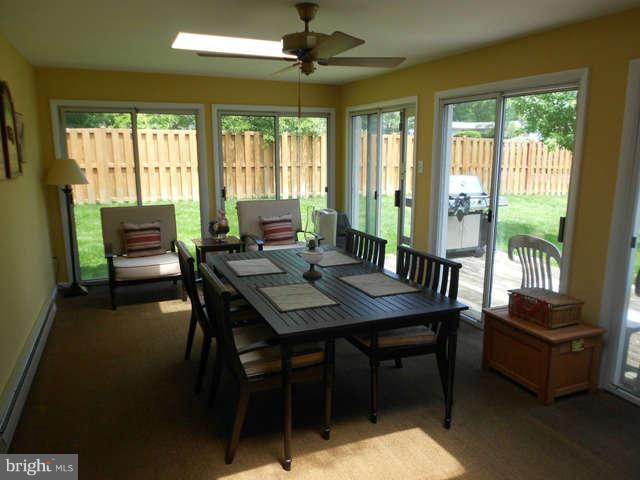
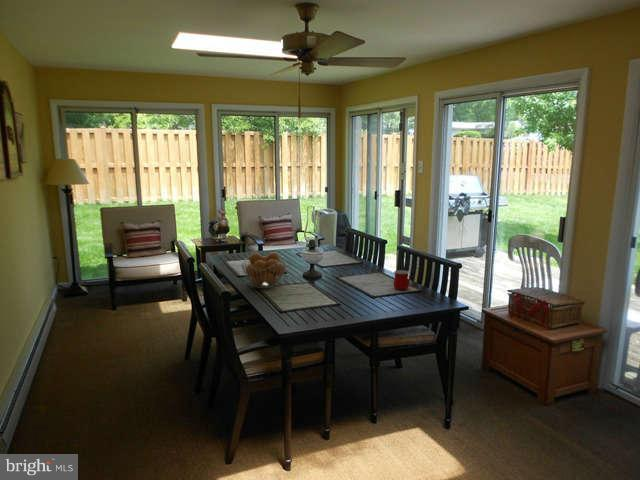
+ mug (402, 280)
+ fruit basket (264, 269)
